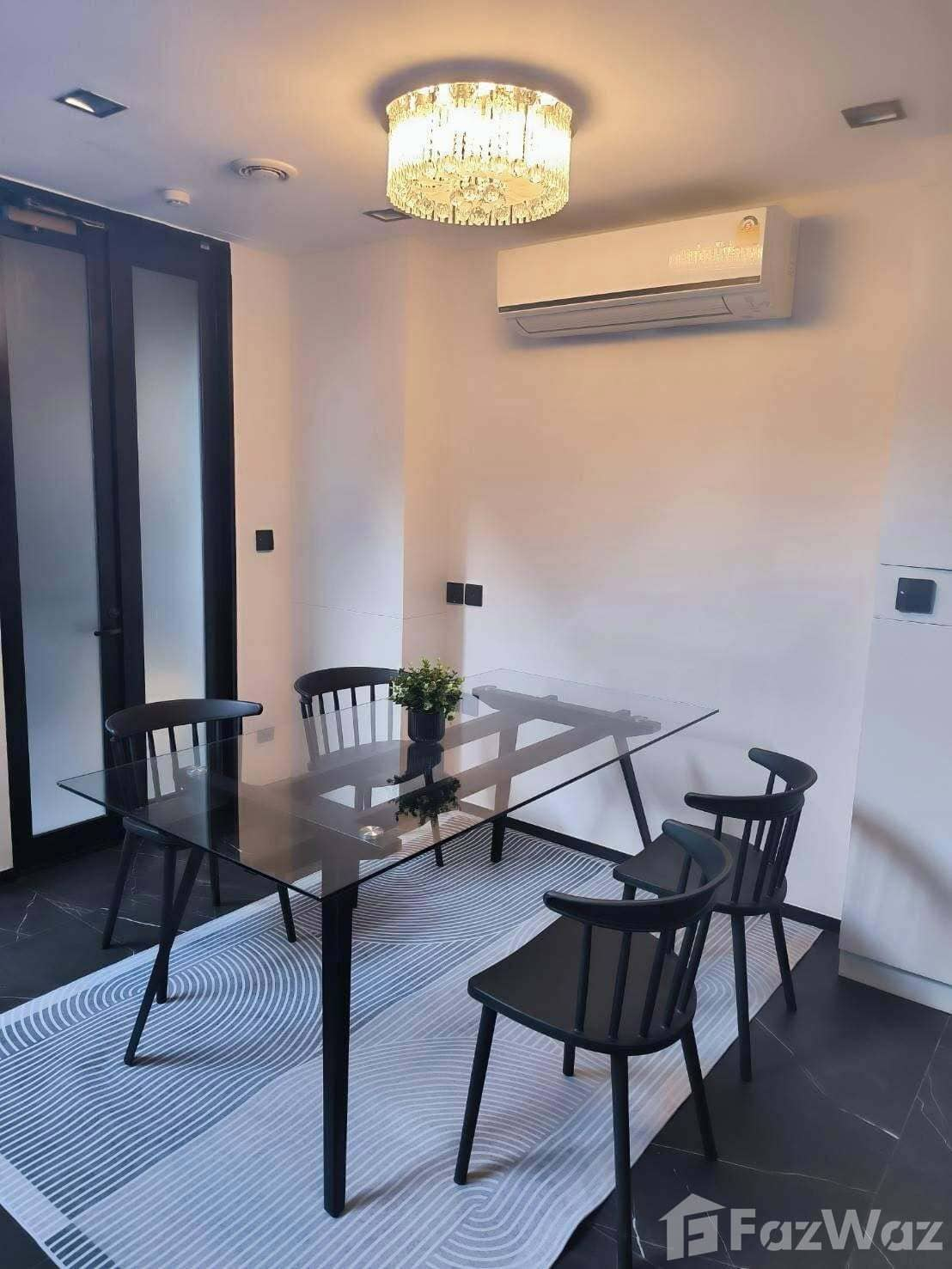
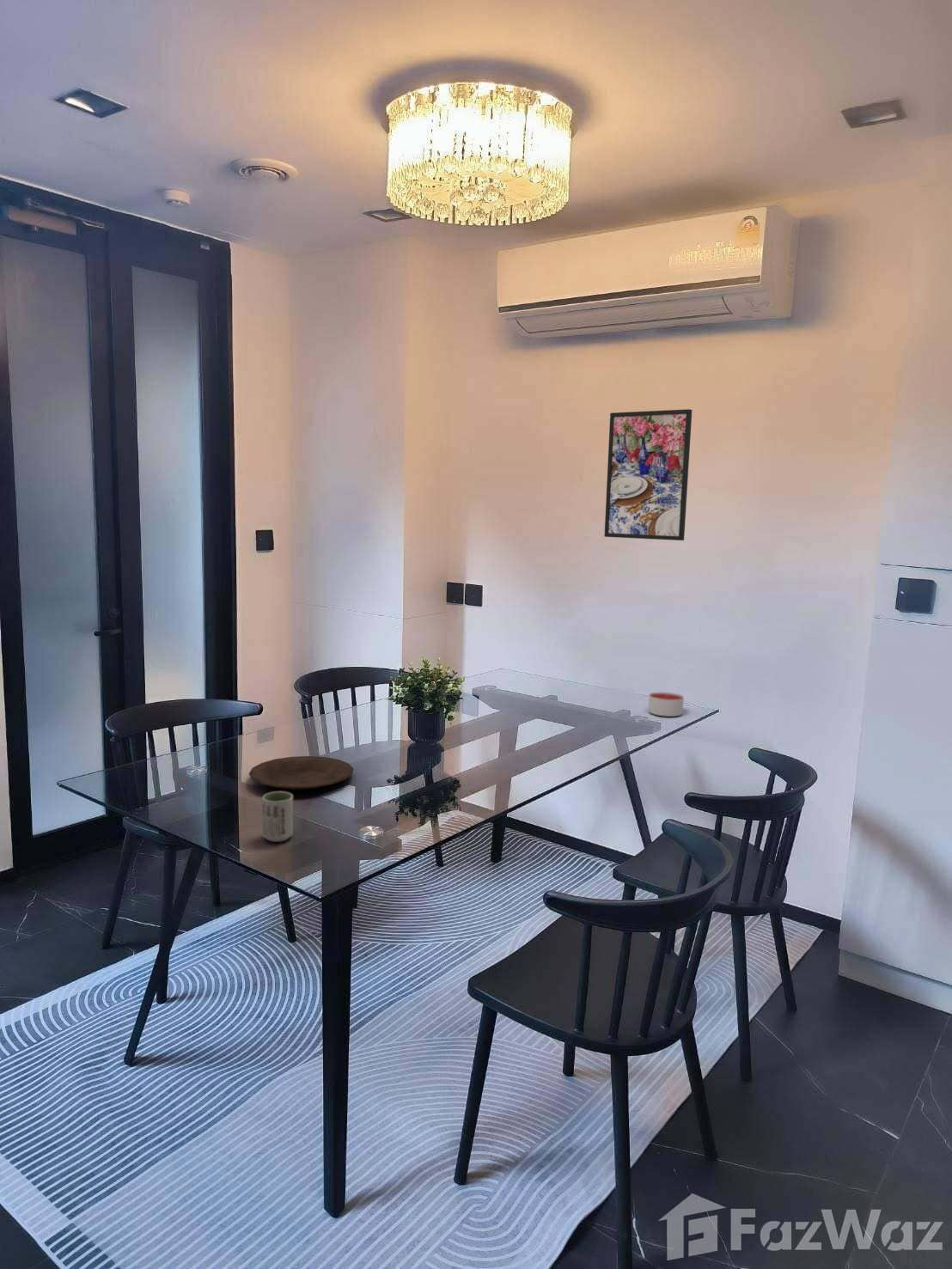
+ plate (302, 775)
+ candle (666, 703)
+ cup (278, 816)
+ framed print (646, 475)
